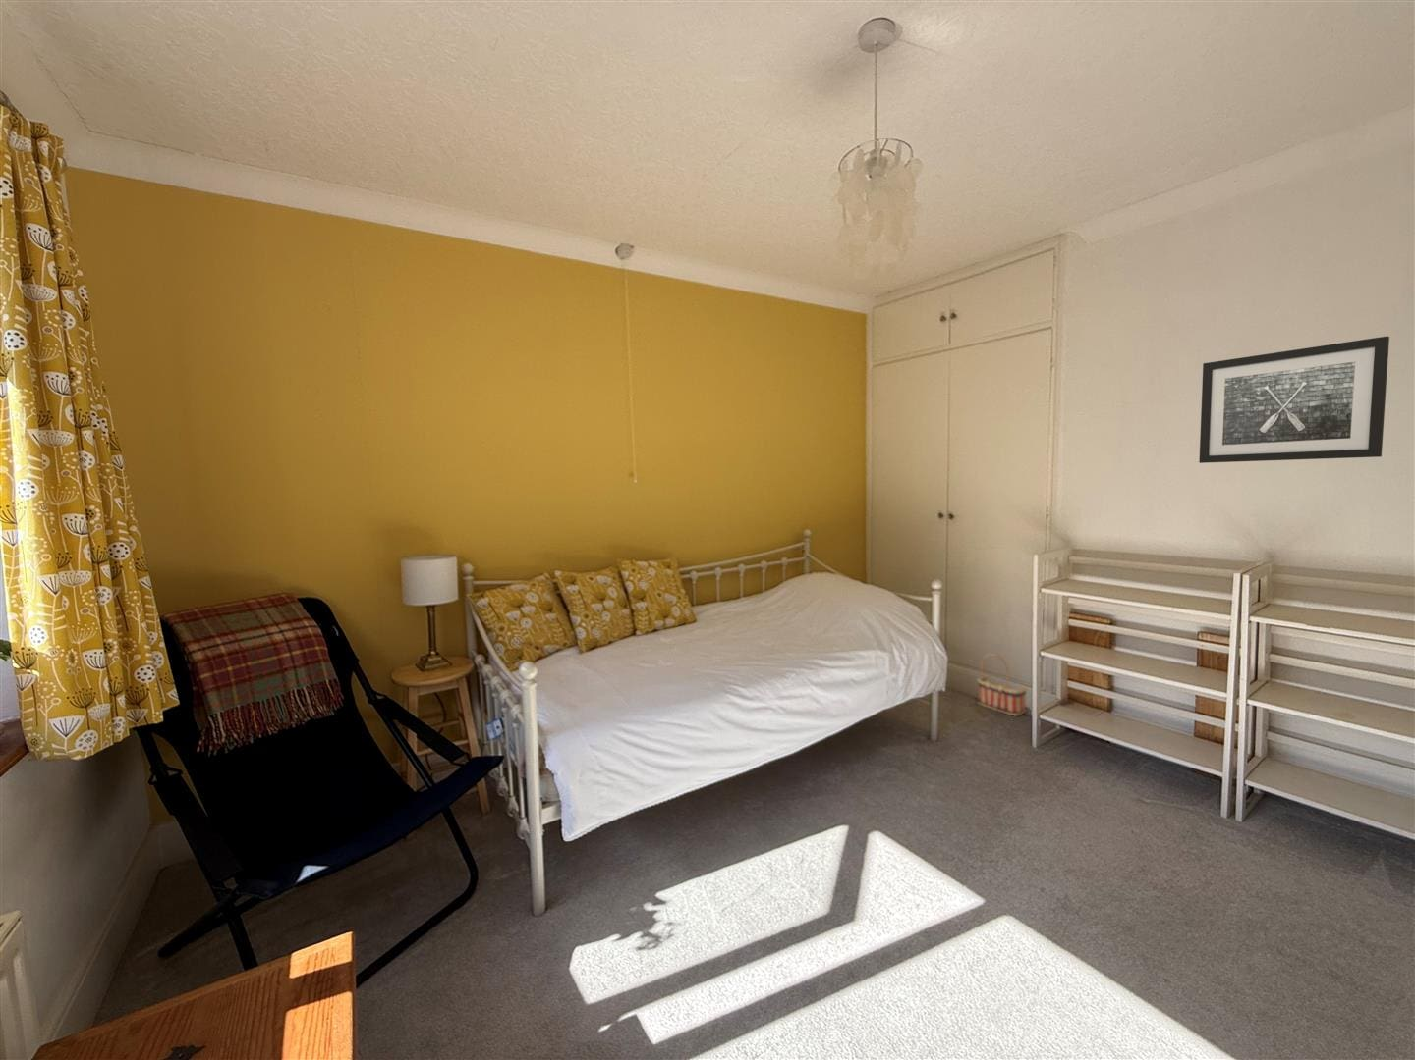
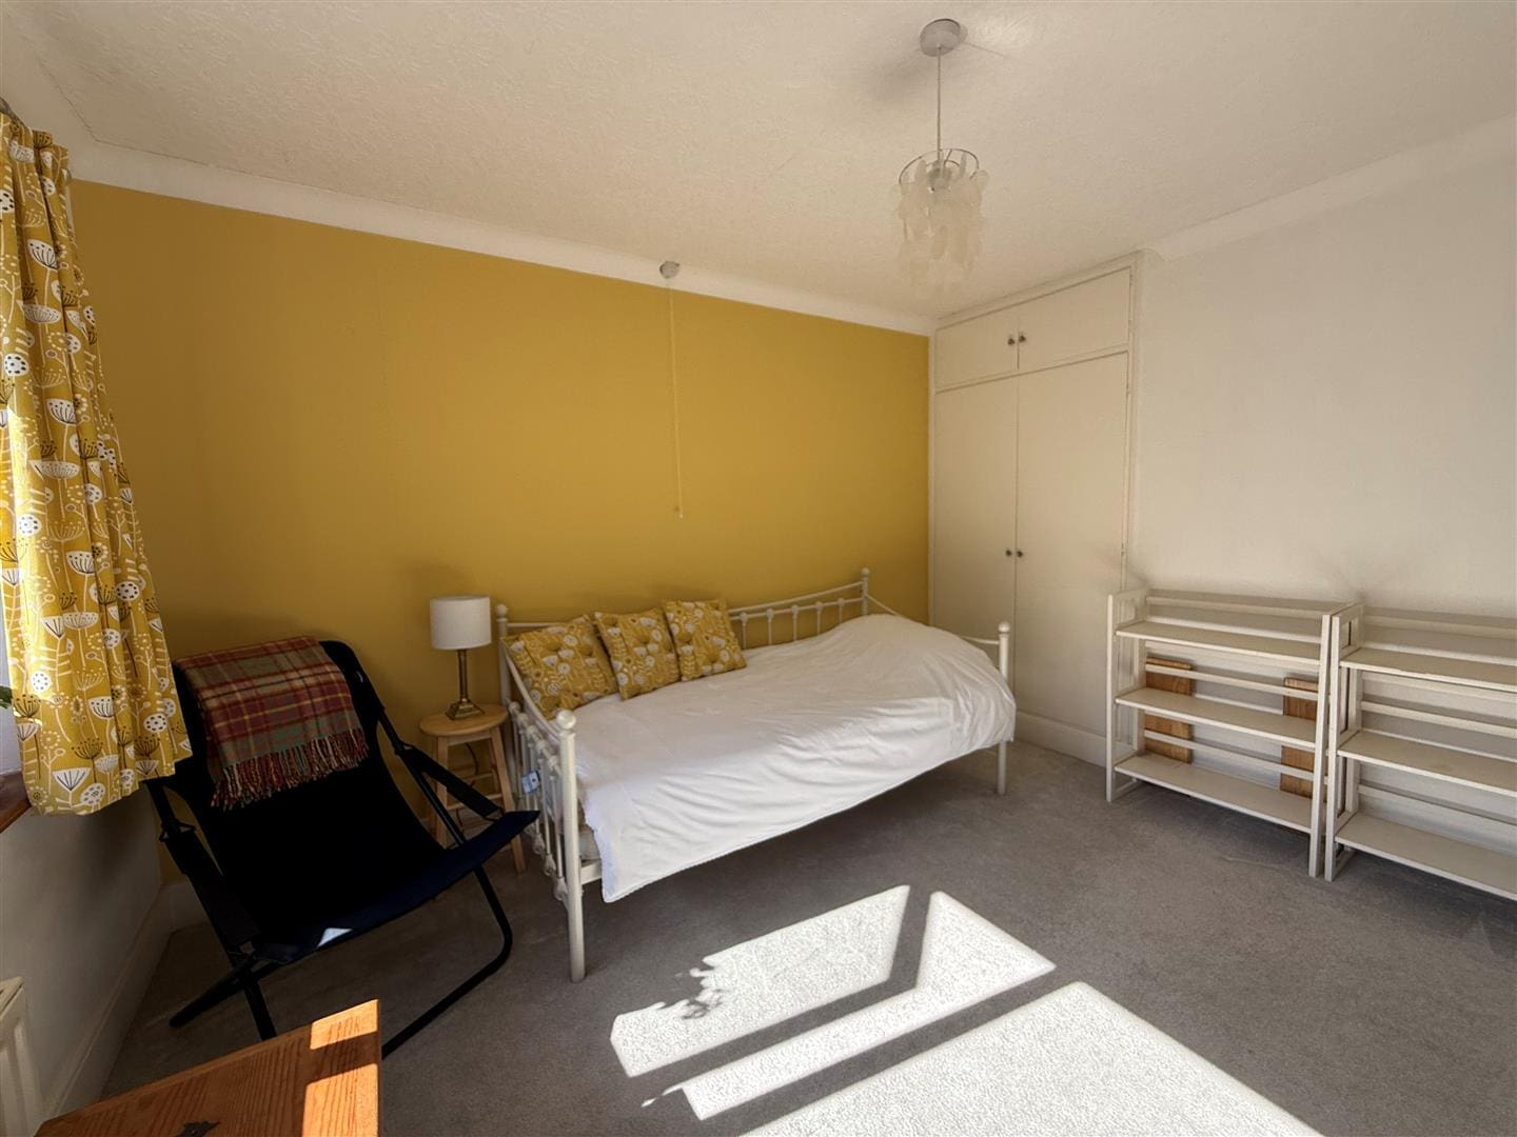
- wall art (1285, 405)
- basket (1005, 681)
